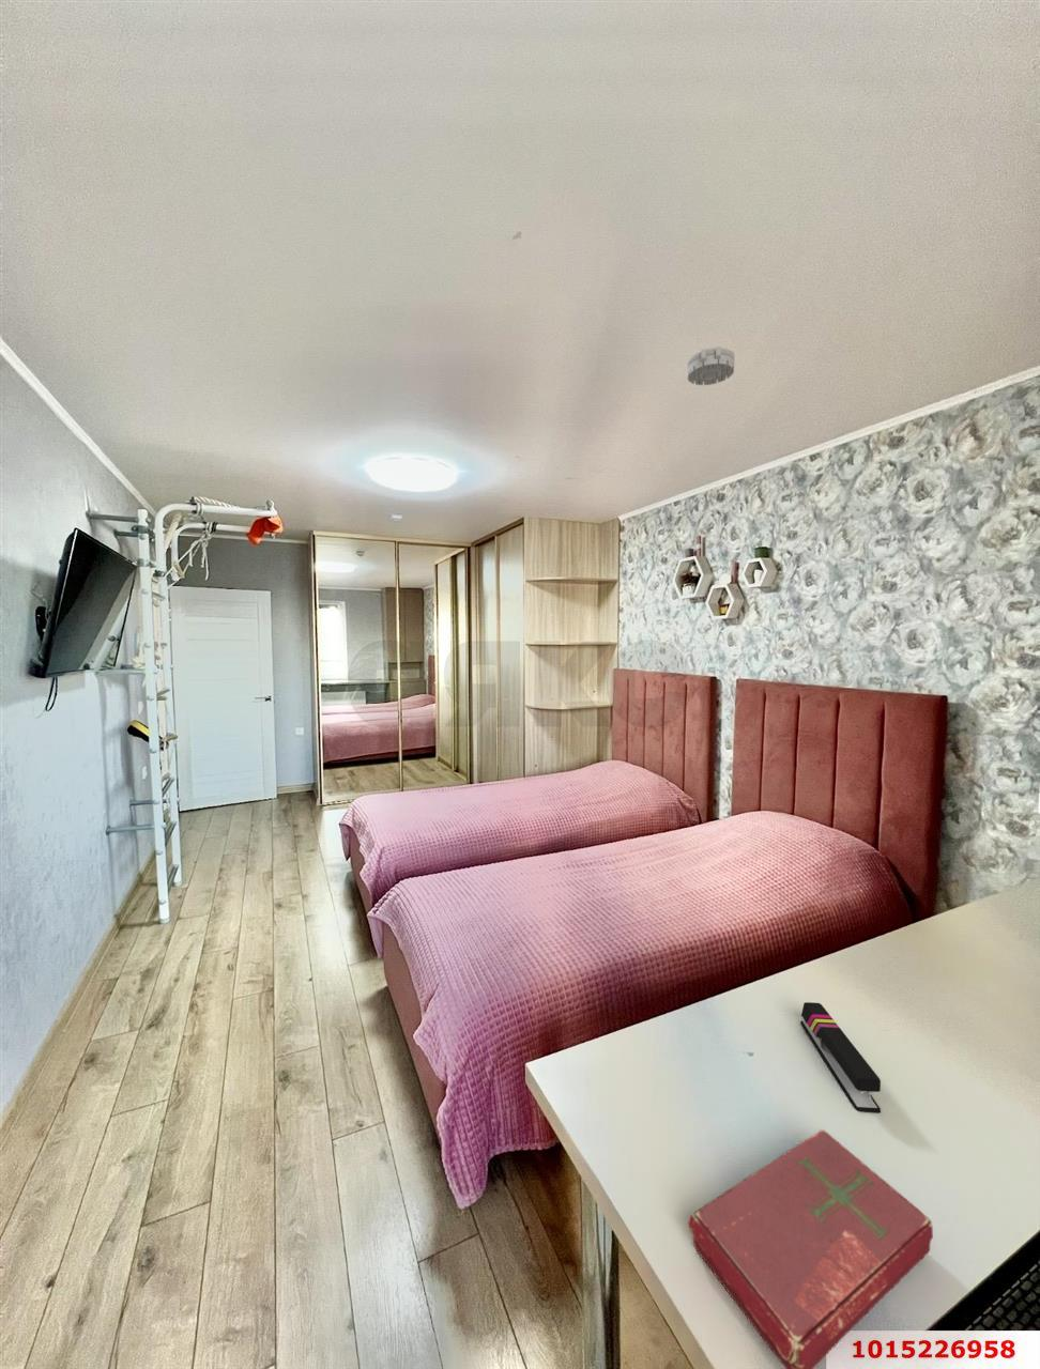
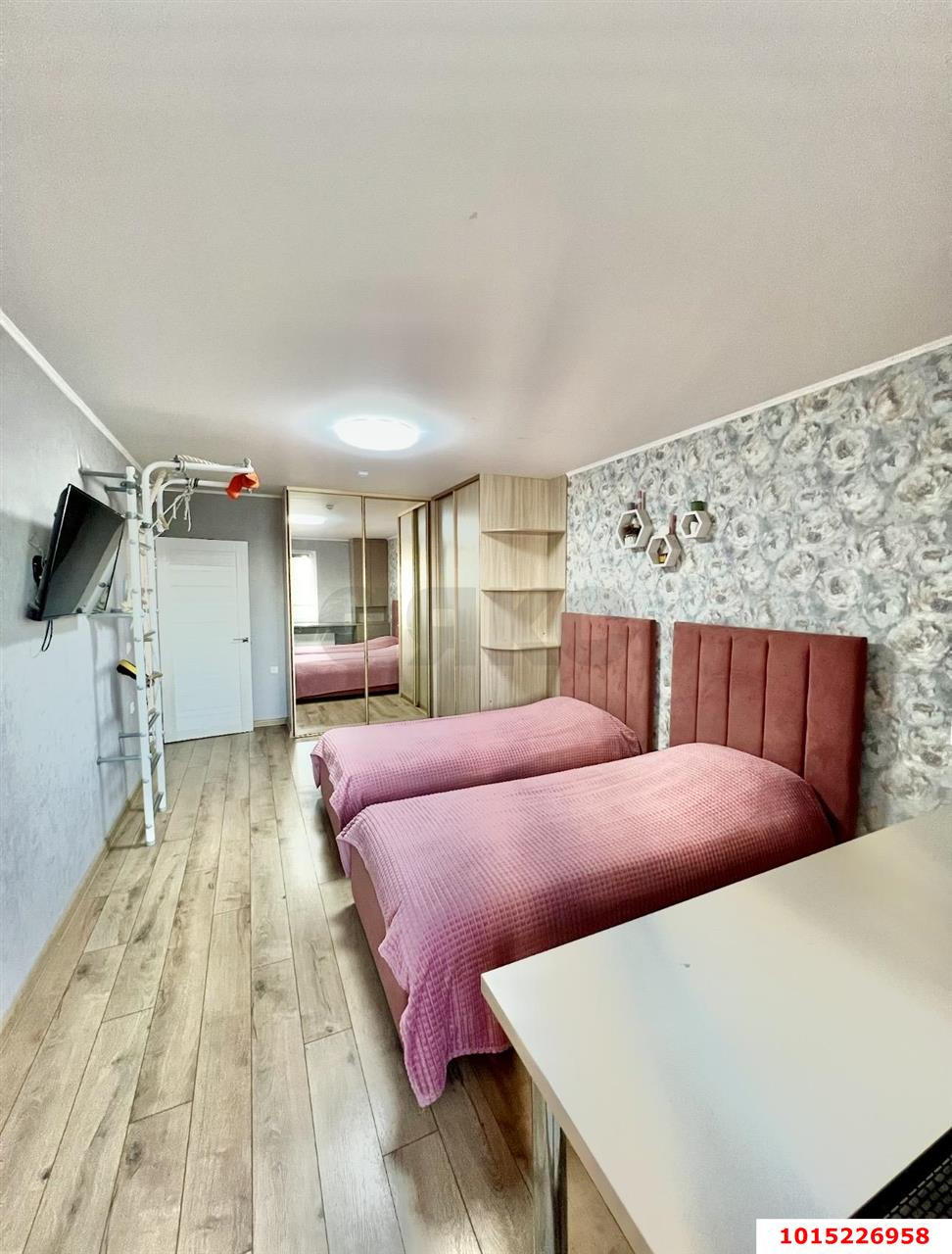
- stapler (837, 1048)
- book (809, 1234)
- smoke detector (710, 366)
